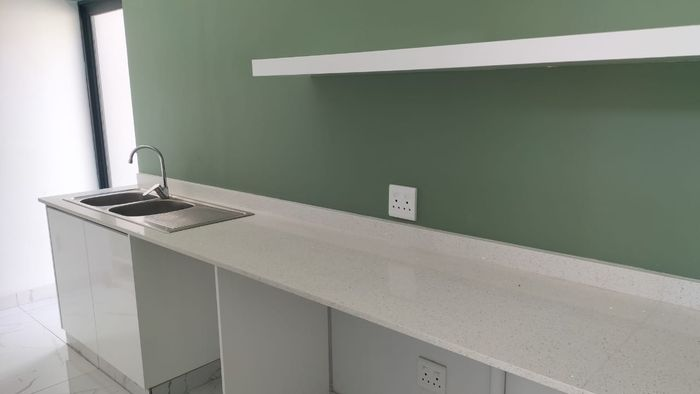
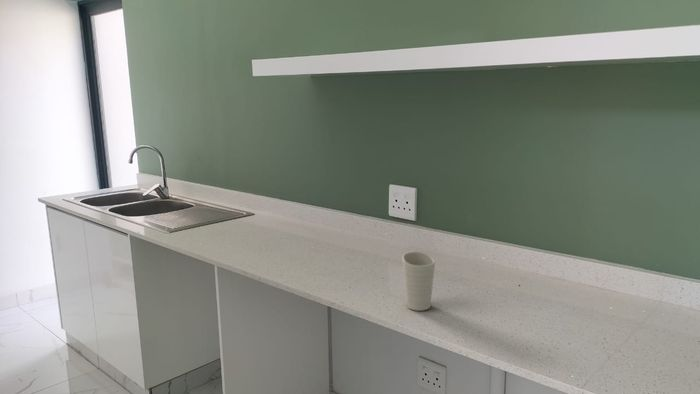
+ cup (418, 281)
